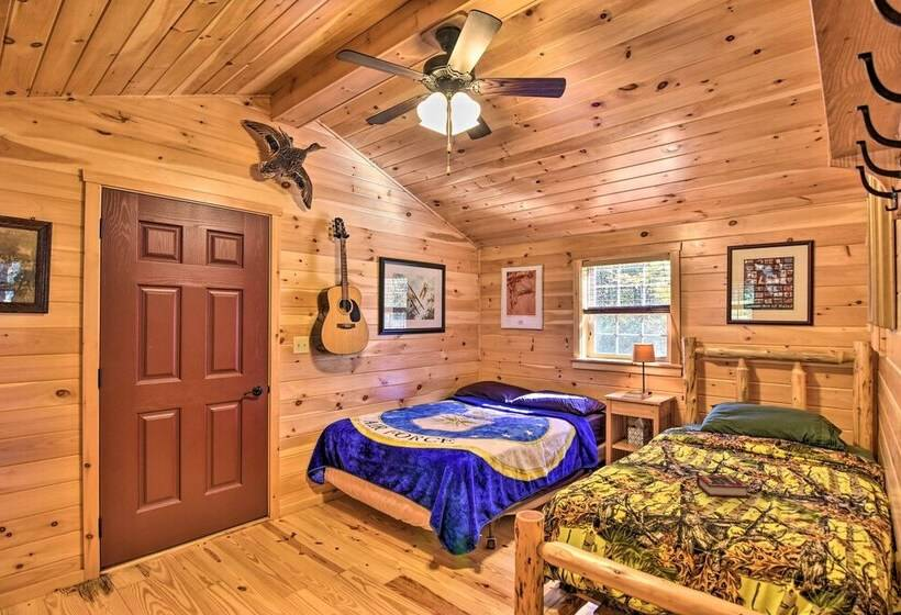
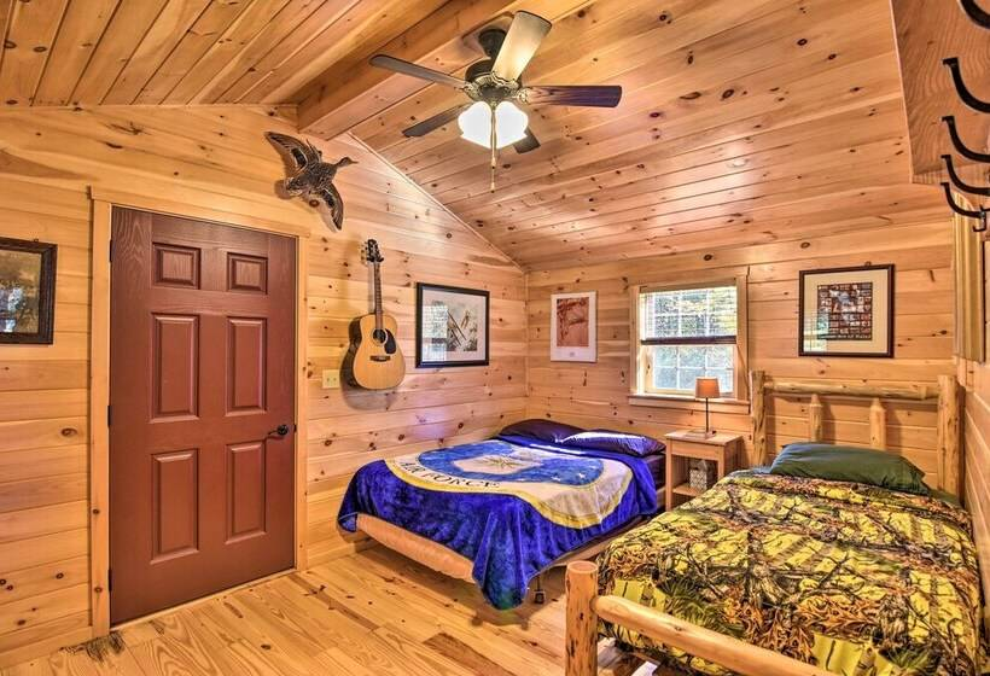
- book (722, 485)
